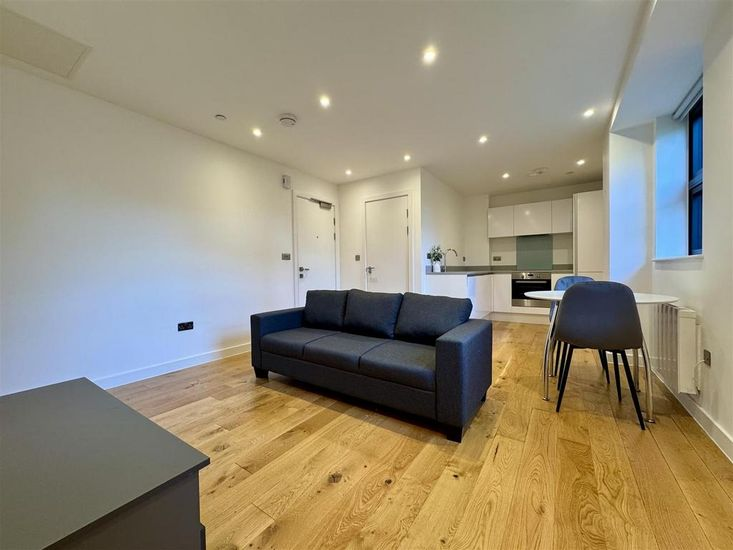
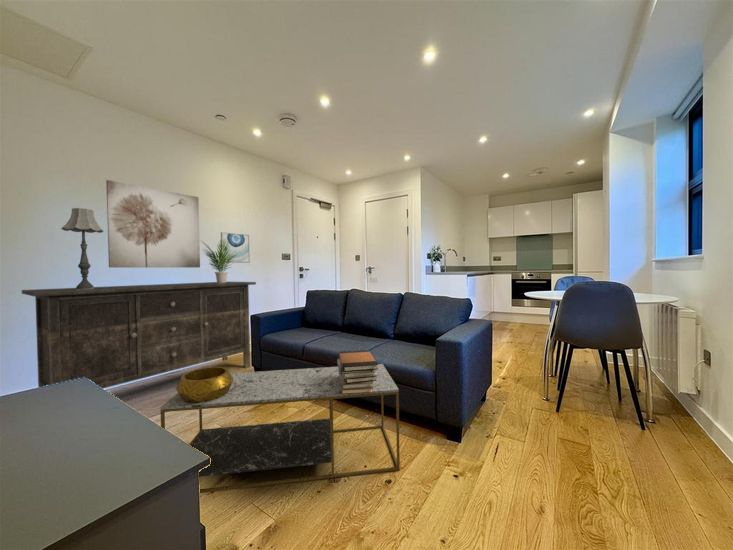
+ potted plant (220, 261)
+ sideboard (161, 334)
+ coffee table (293, 421)
+ table lamp (83, 248)
+ wall art (158, 228)
+ wall art (235, 248)
+ book stack (356, 370)
+ decorative bowl (205, 383)
